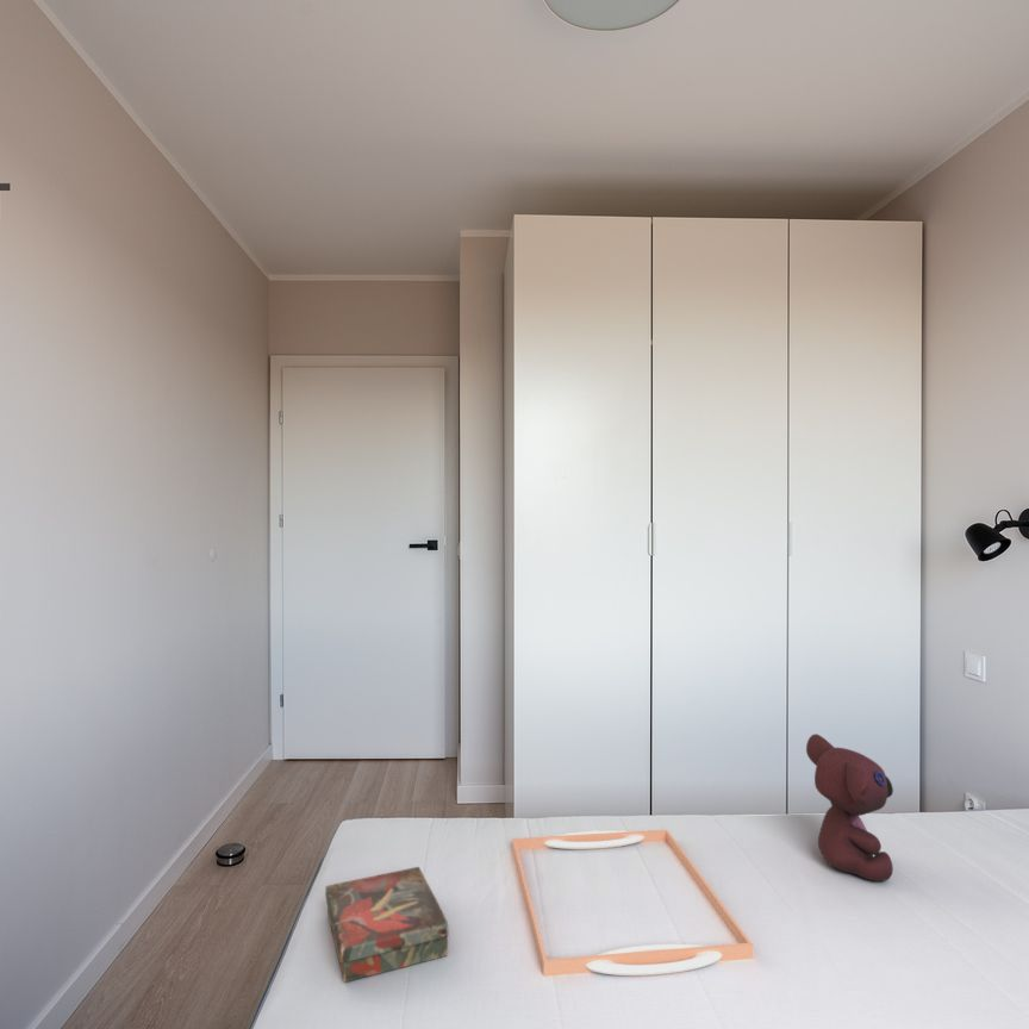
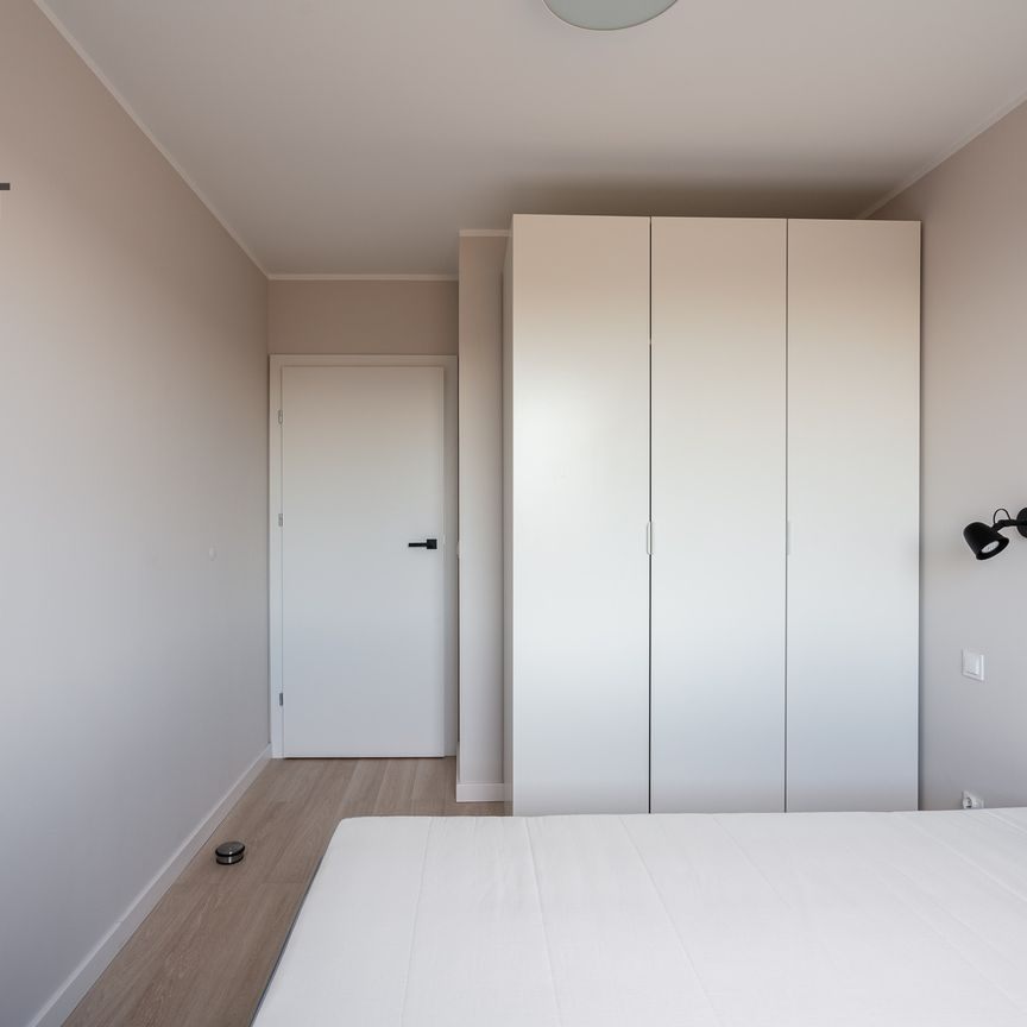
- teddy bear (853, 809)
- serving tray (610, 847)
- book (383, 918)
